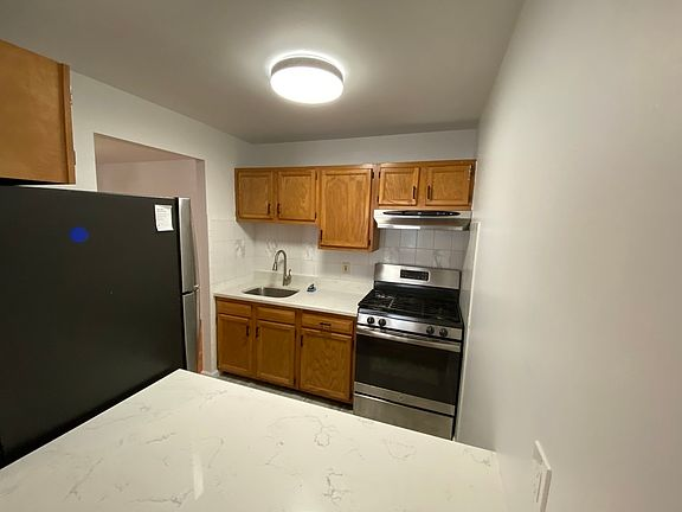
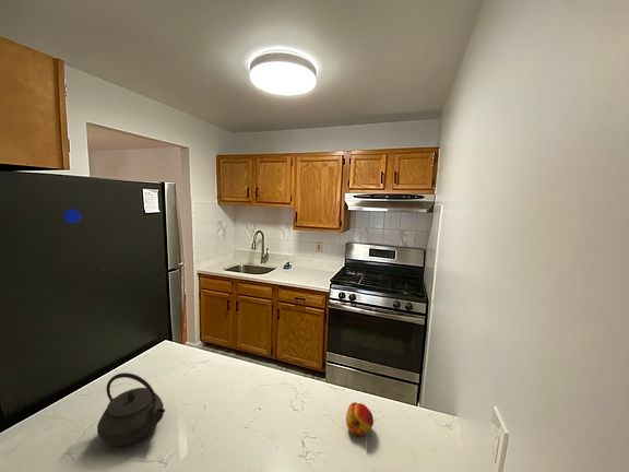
+ kettle (134, 403)
+ fruit (359, 417)
